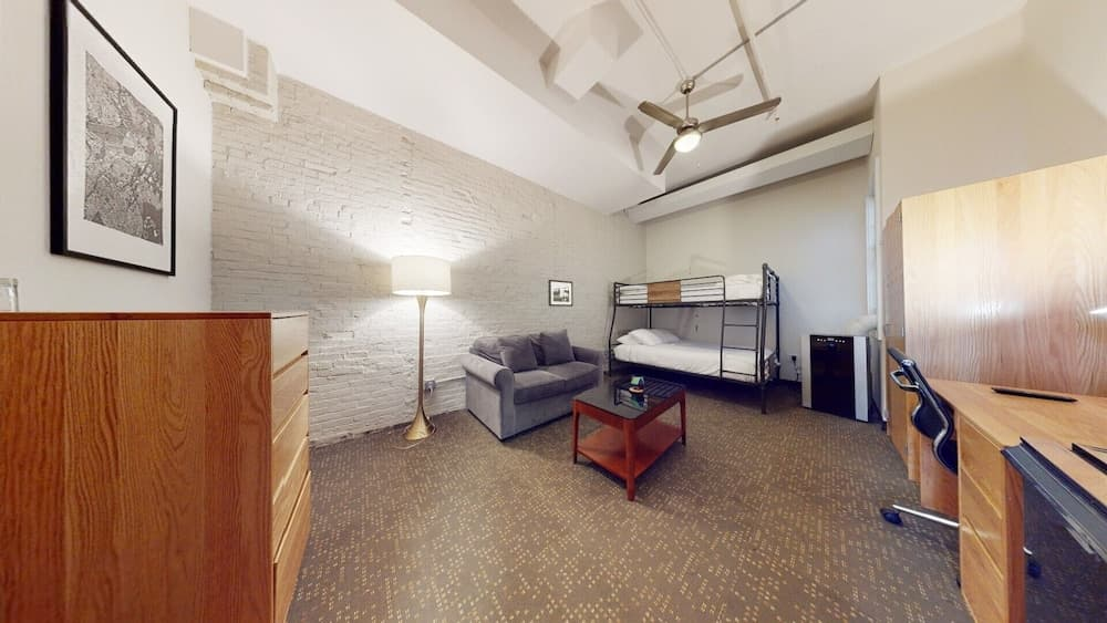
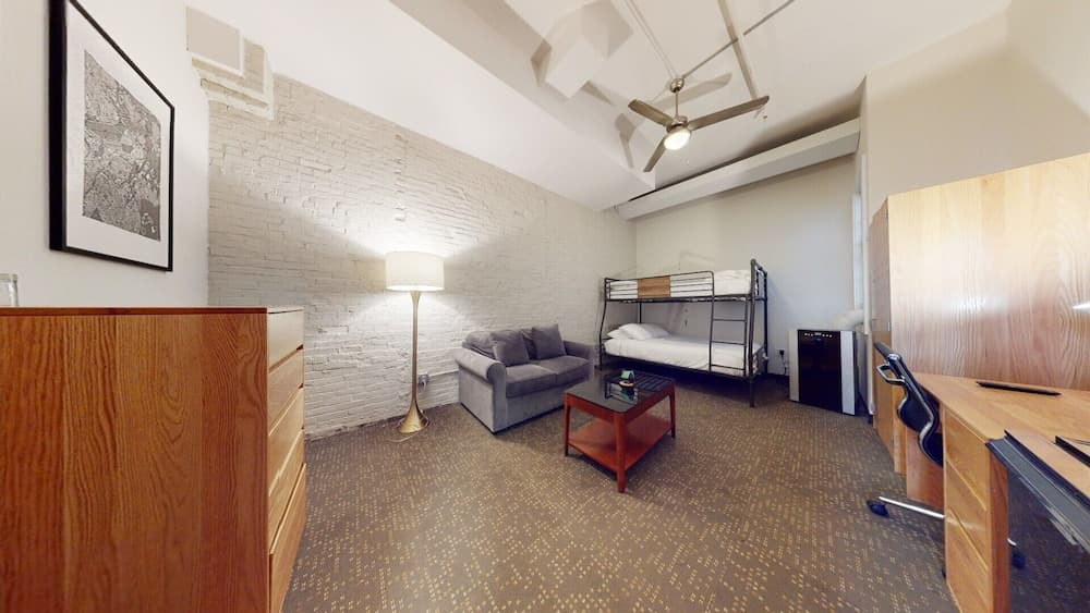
- picture frame (560, 293)
